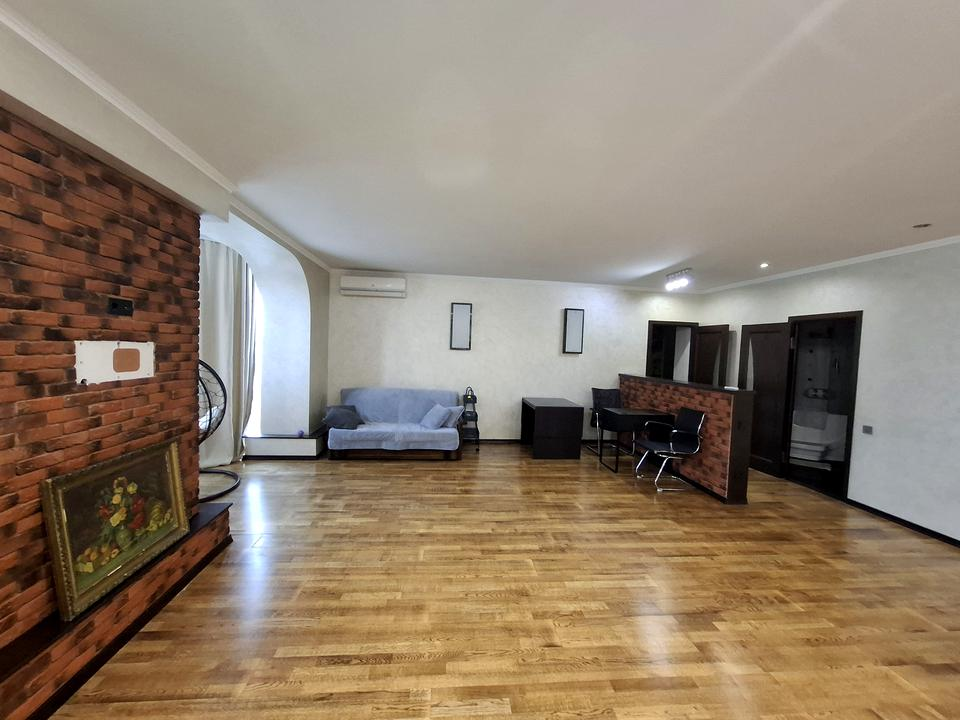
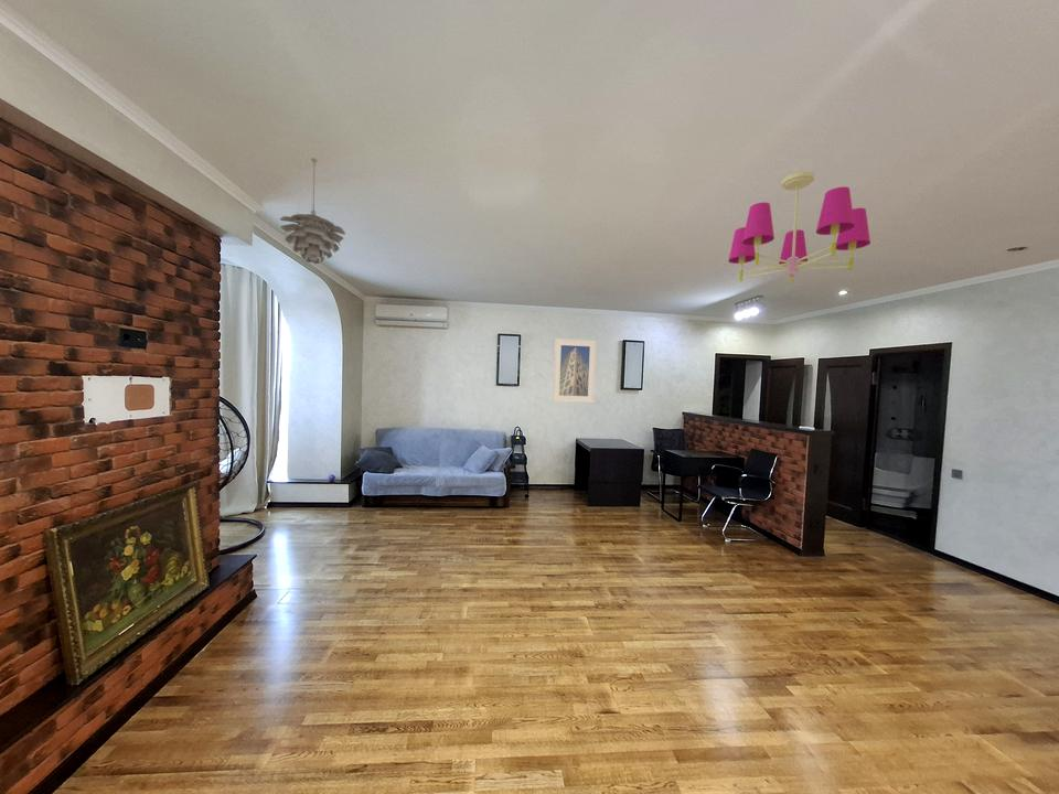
+ pendant light (313, 211)
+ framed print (574, 371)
+ chandelier (794, 232)
